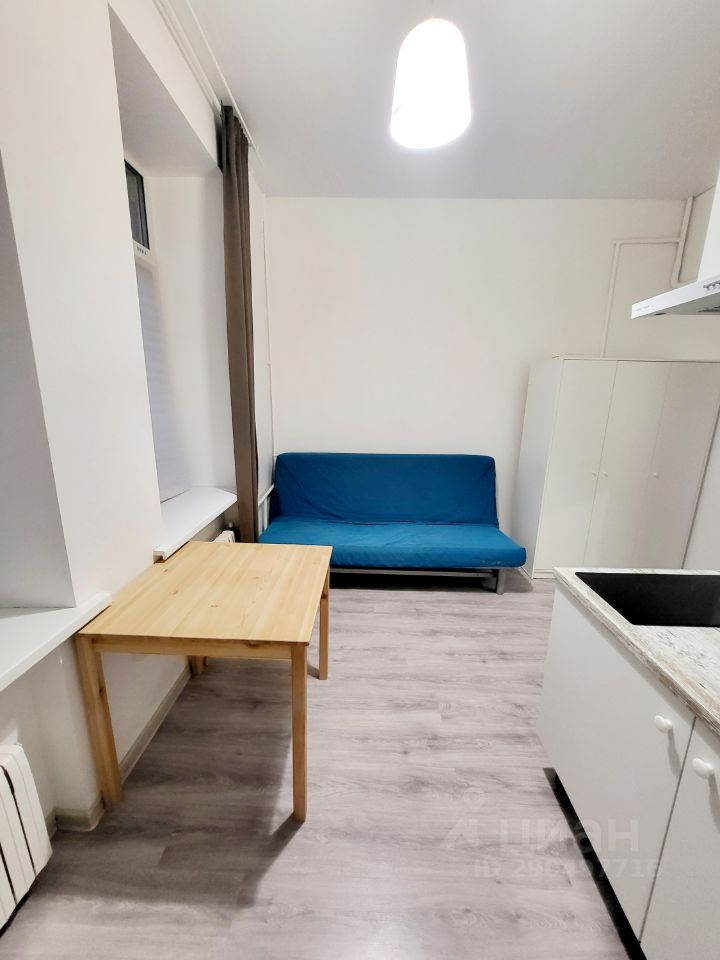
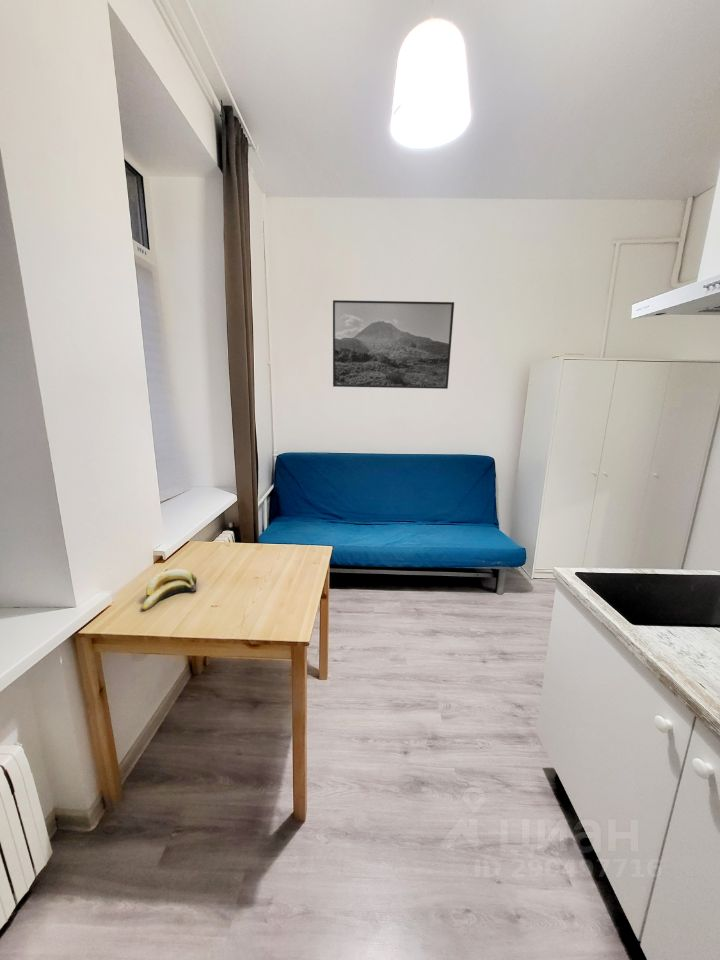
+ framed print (391, 345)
+ banana (171, 585)
